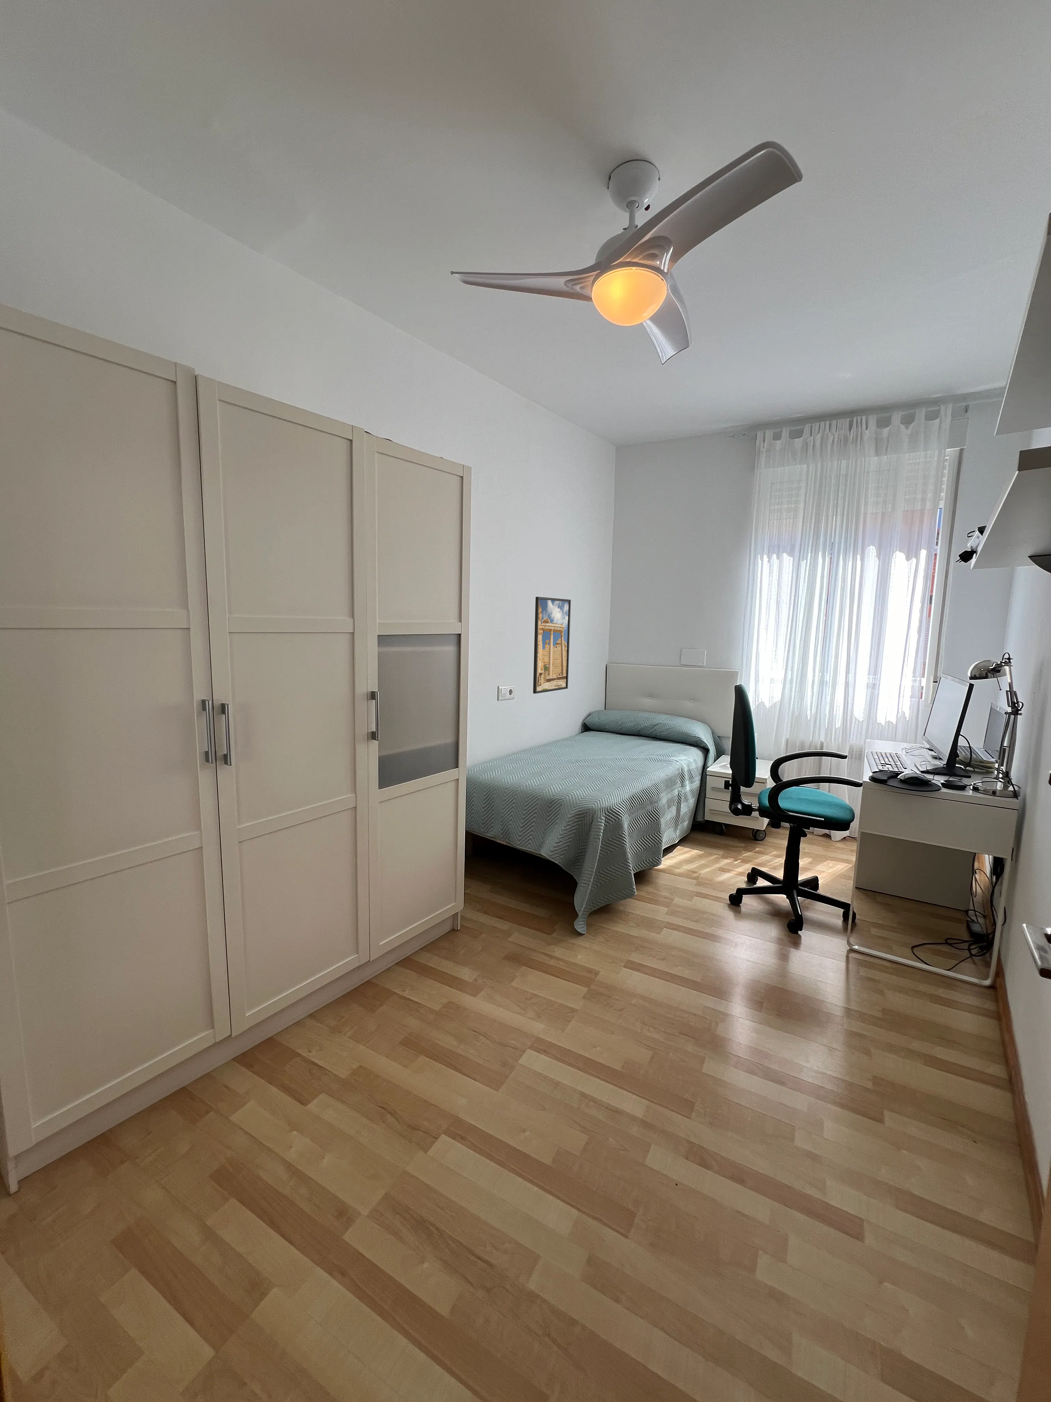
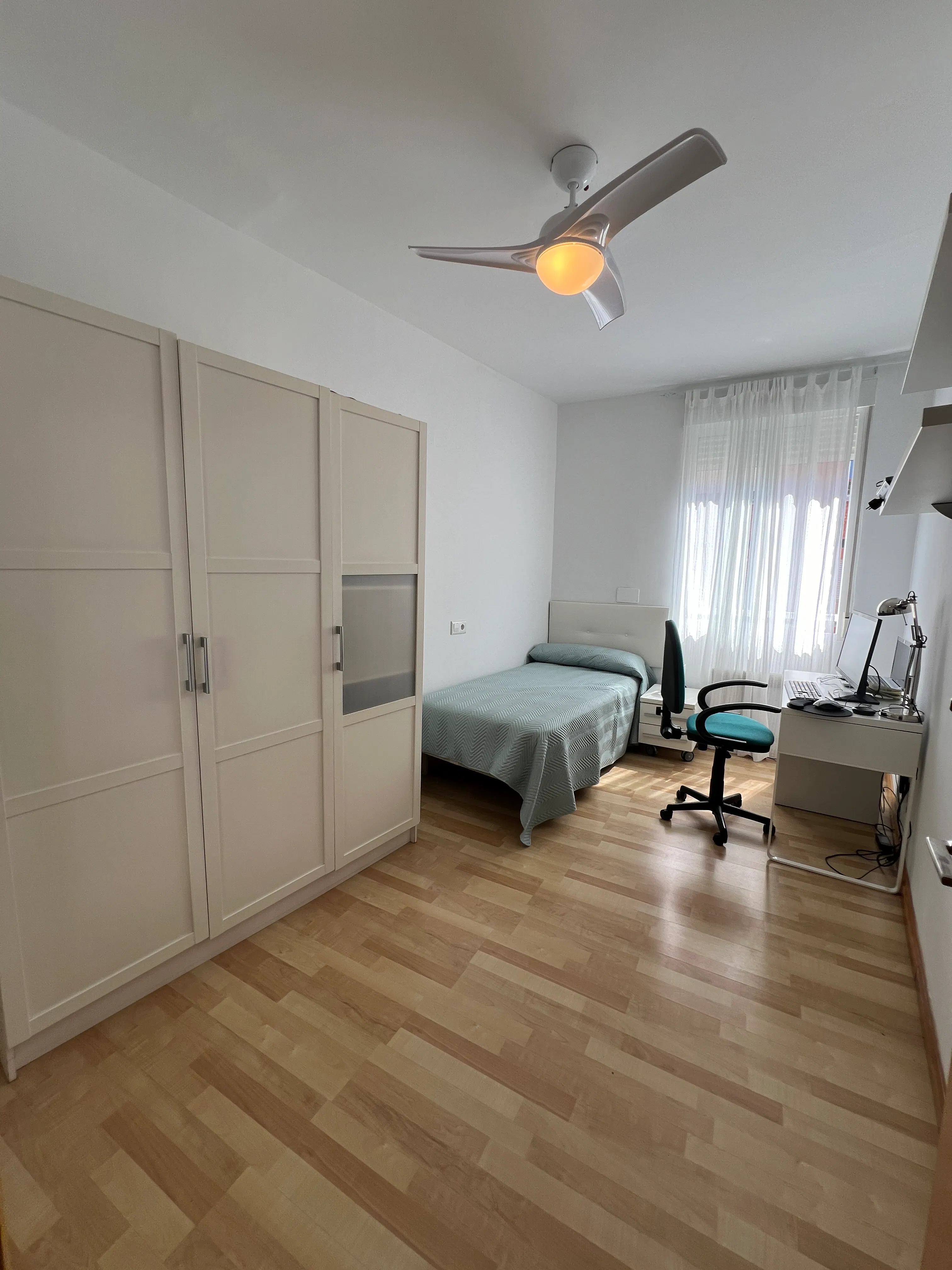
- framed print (552, 645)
